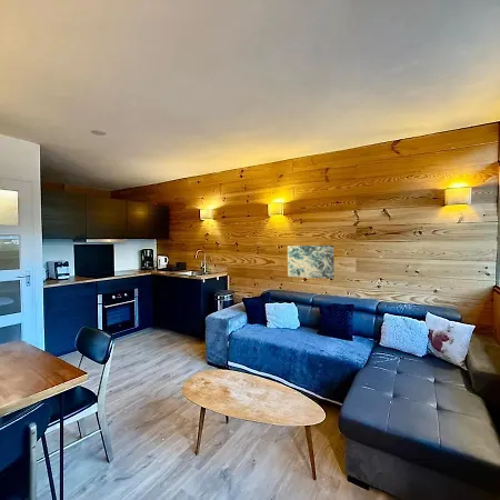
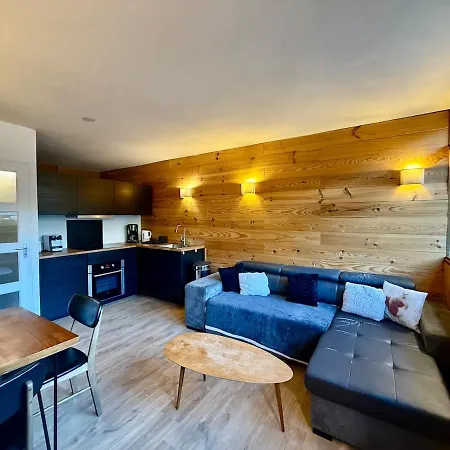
- wall art (309, 261)
